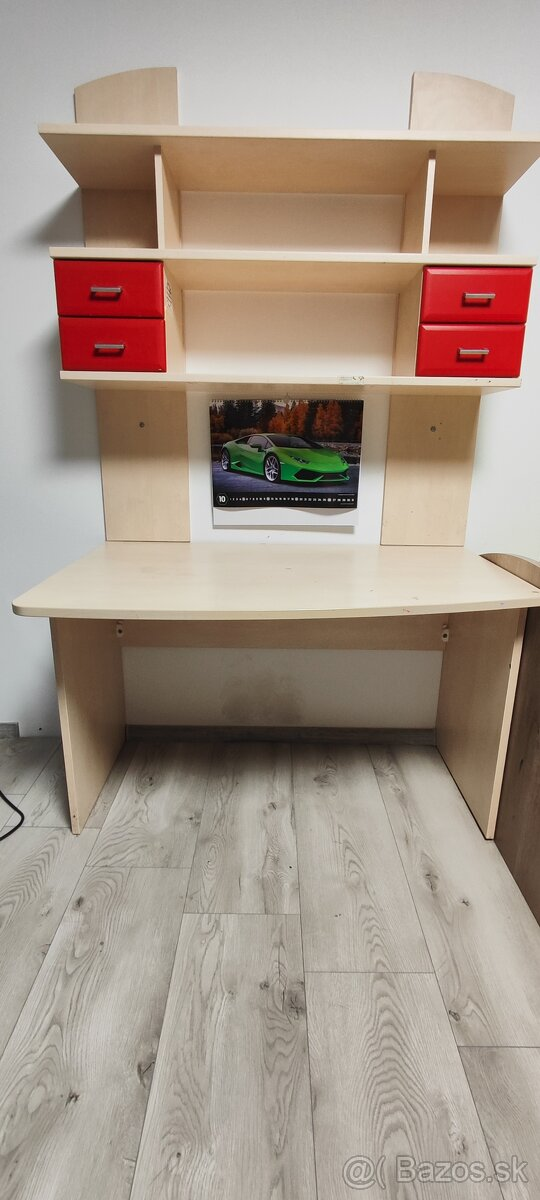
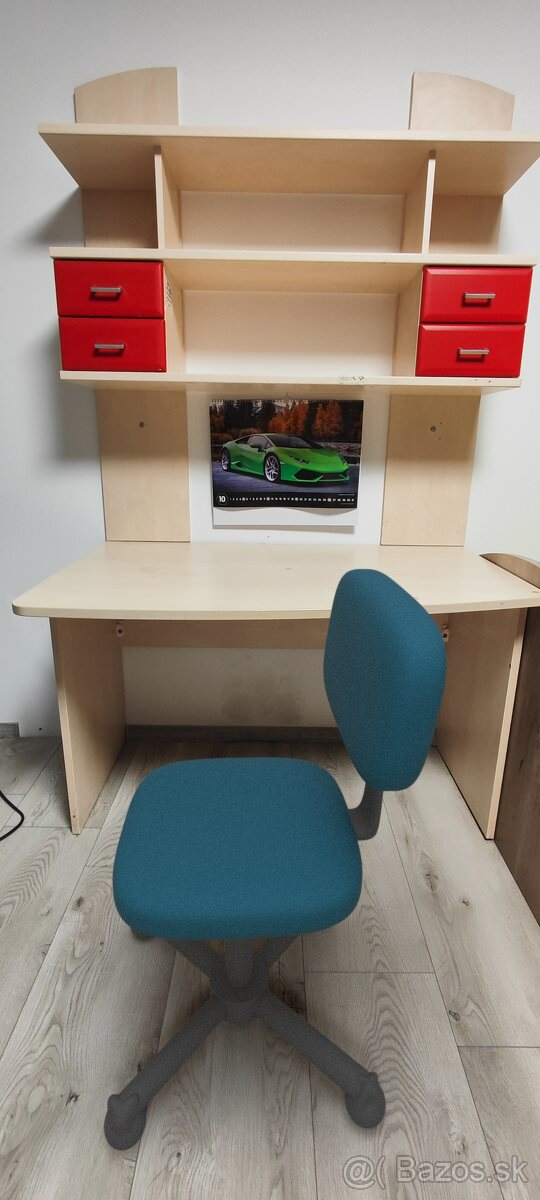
+ office chair (245, 821)
